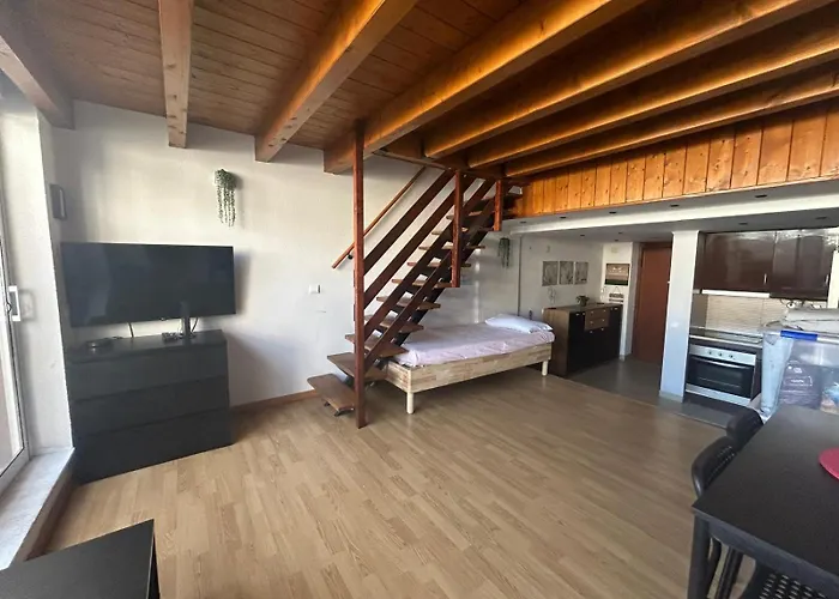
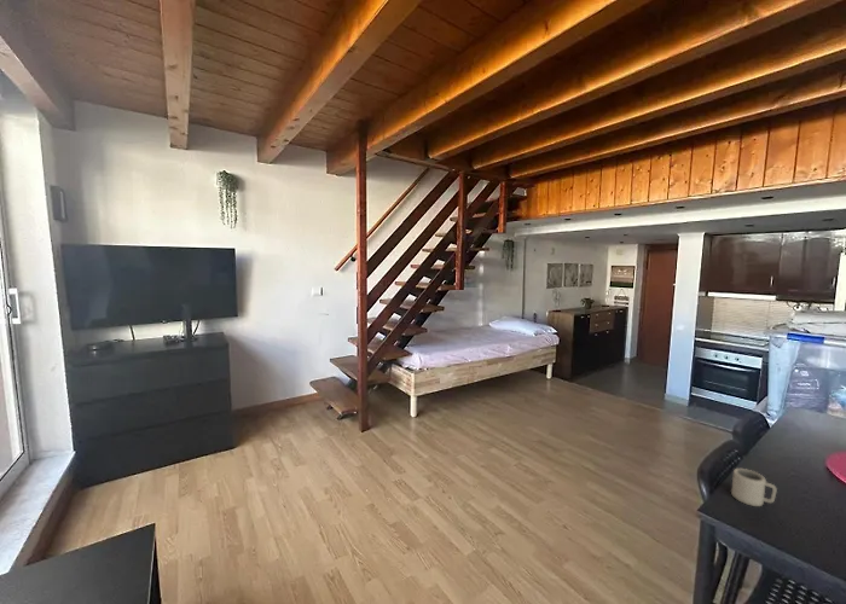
+ cup (753, 488)
